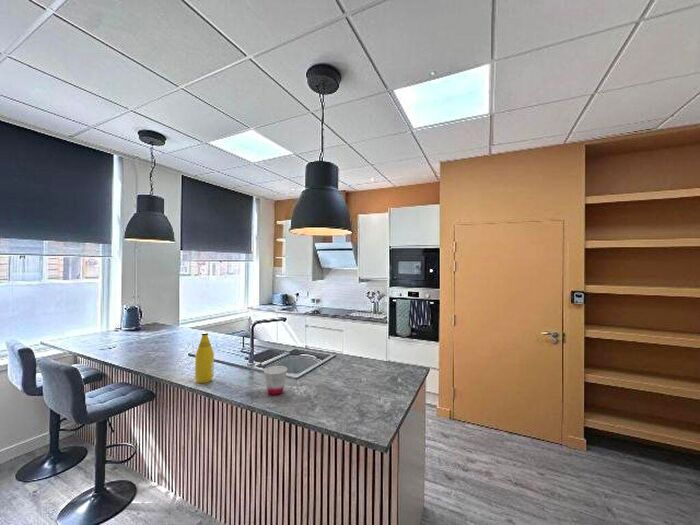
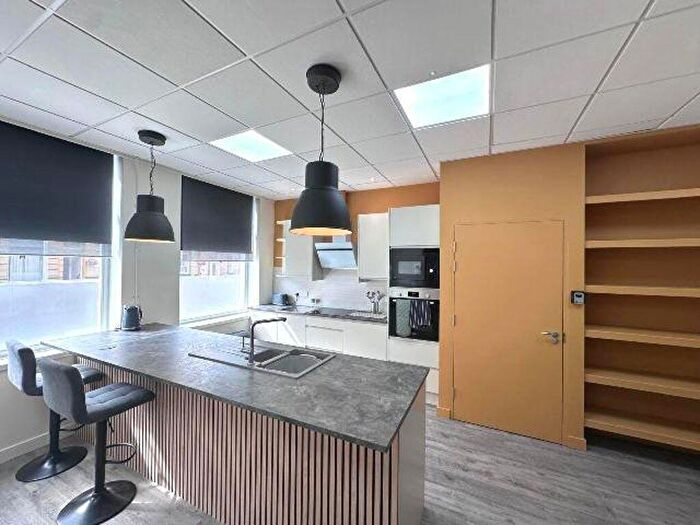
- bottle (204, 356)
- cup (275, 380)
